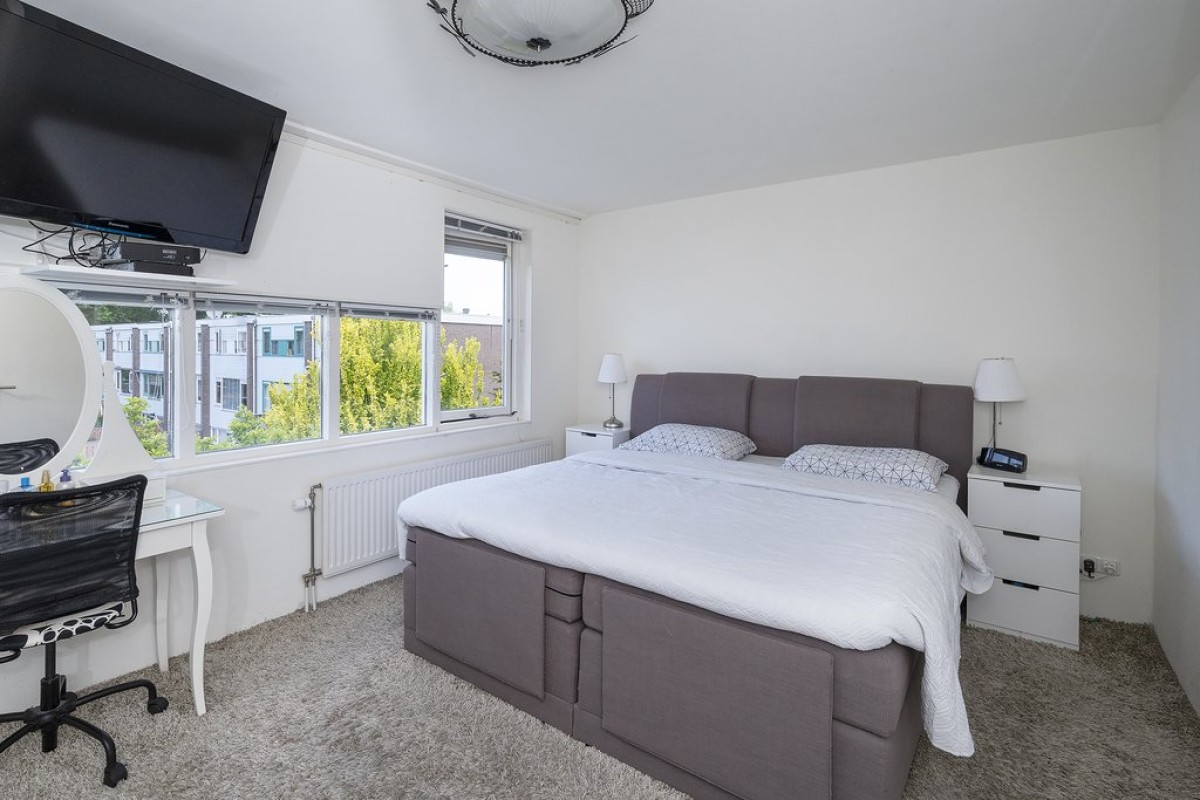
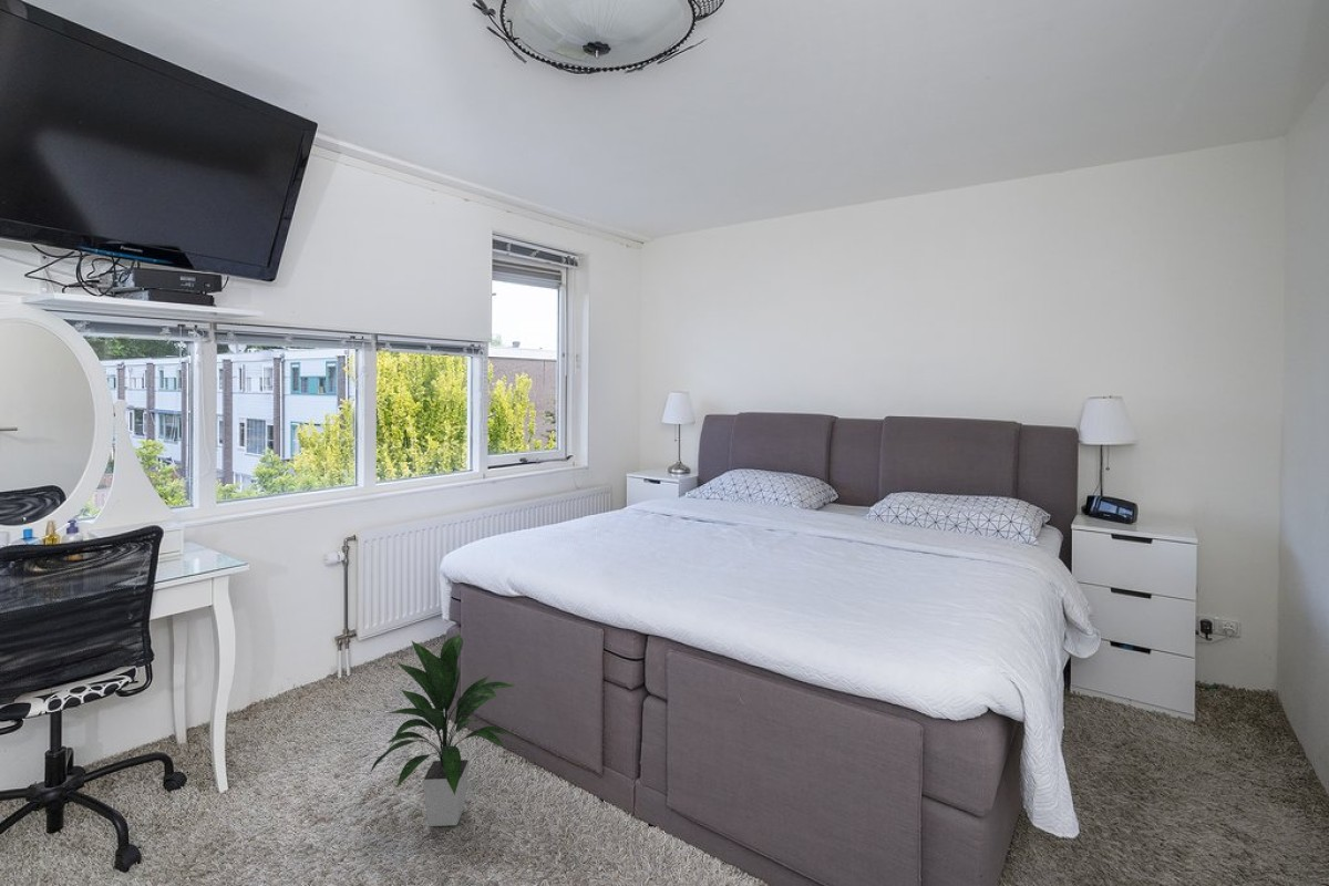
+ indoor plant (442, 724)
